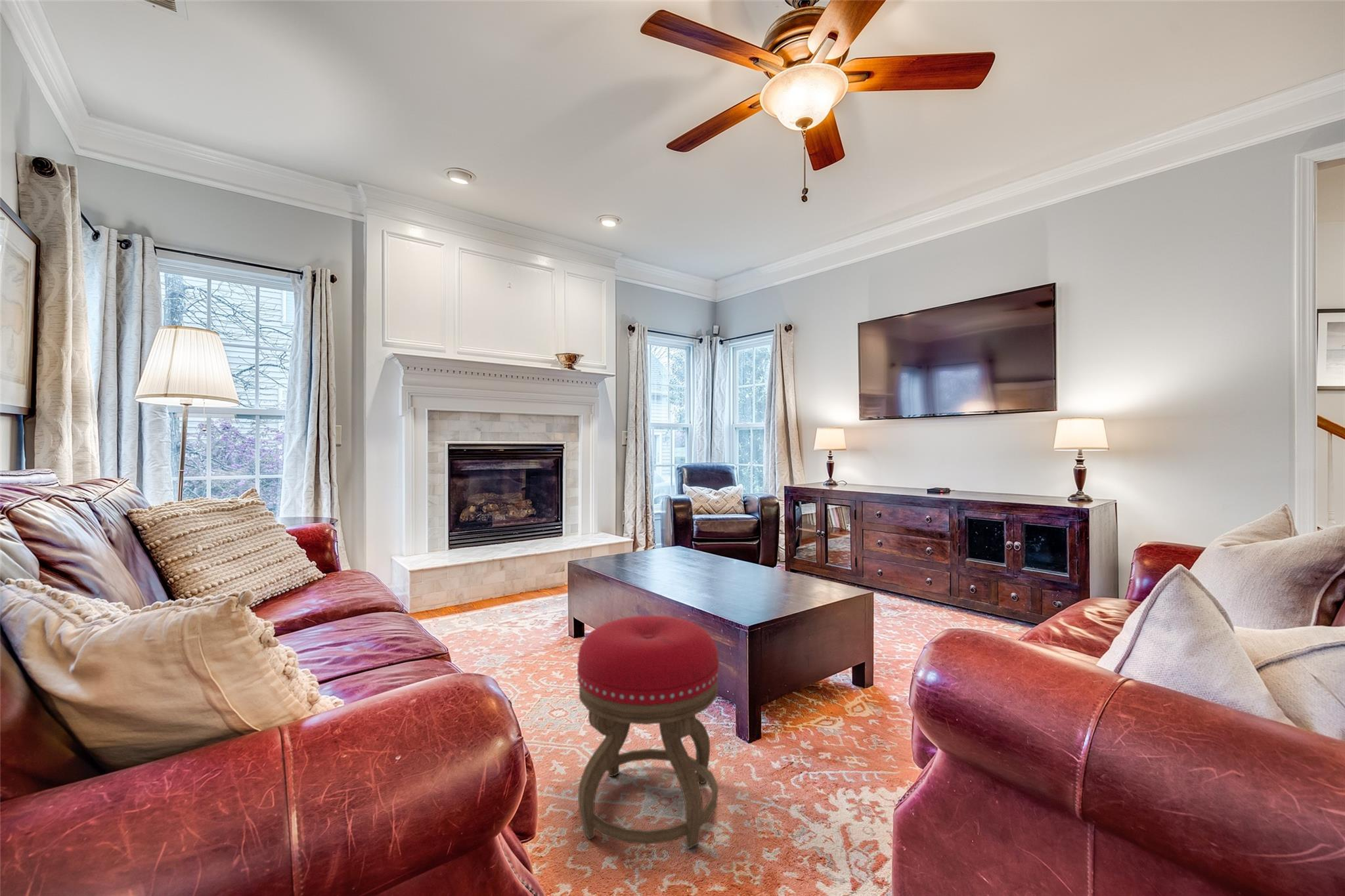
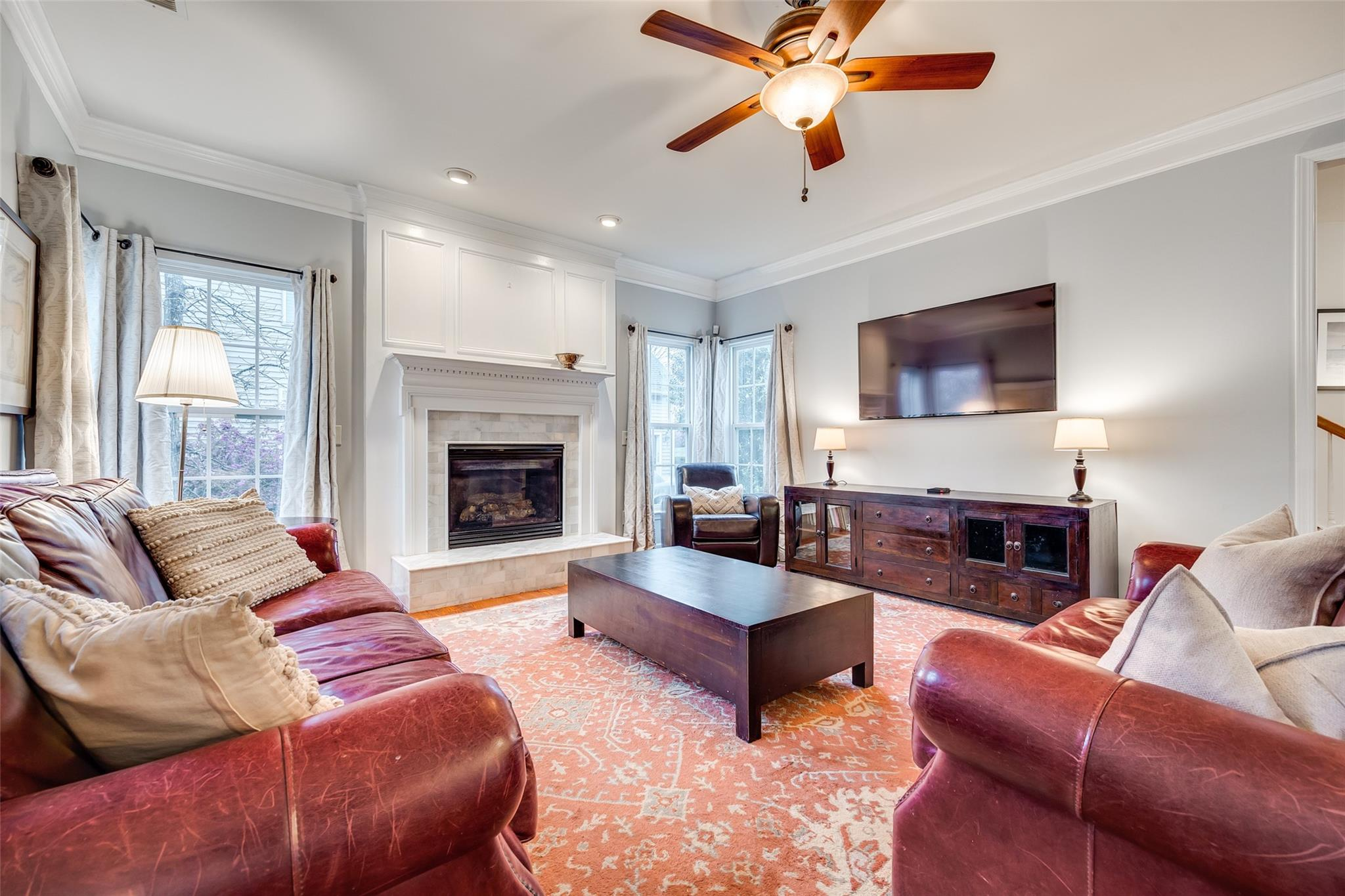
- stool (648, 717)
